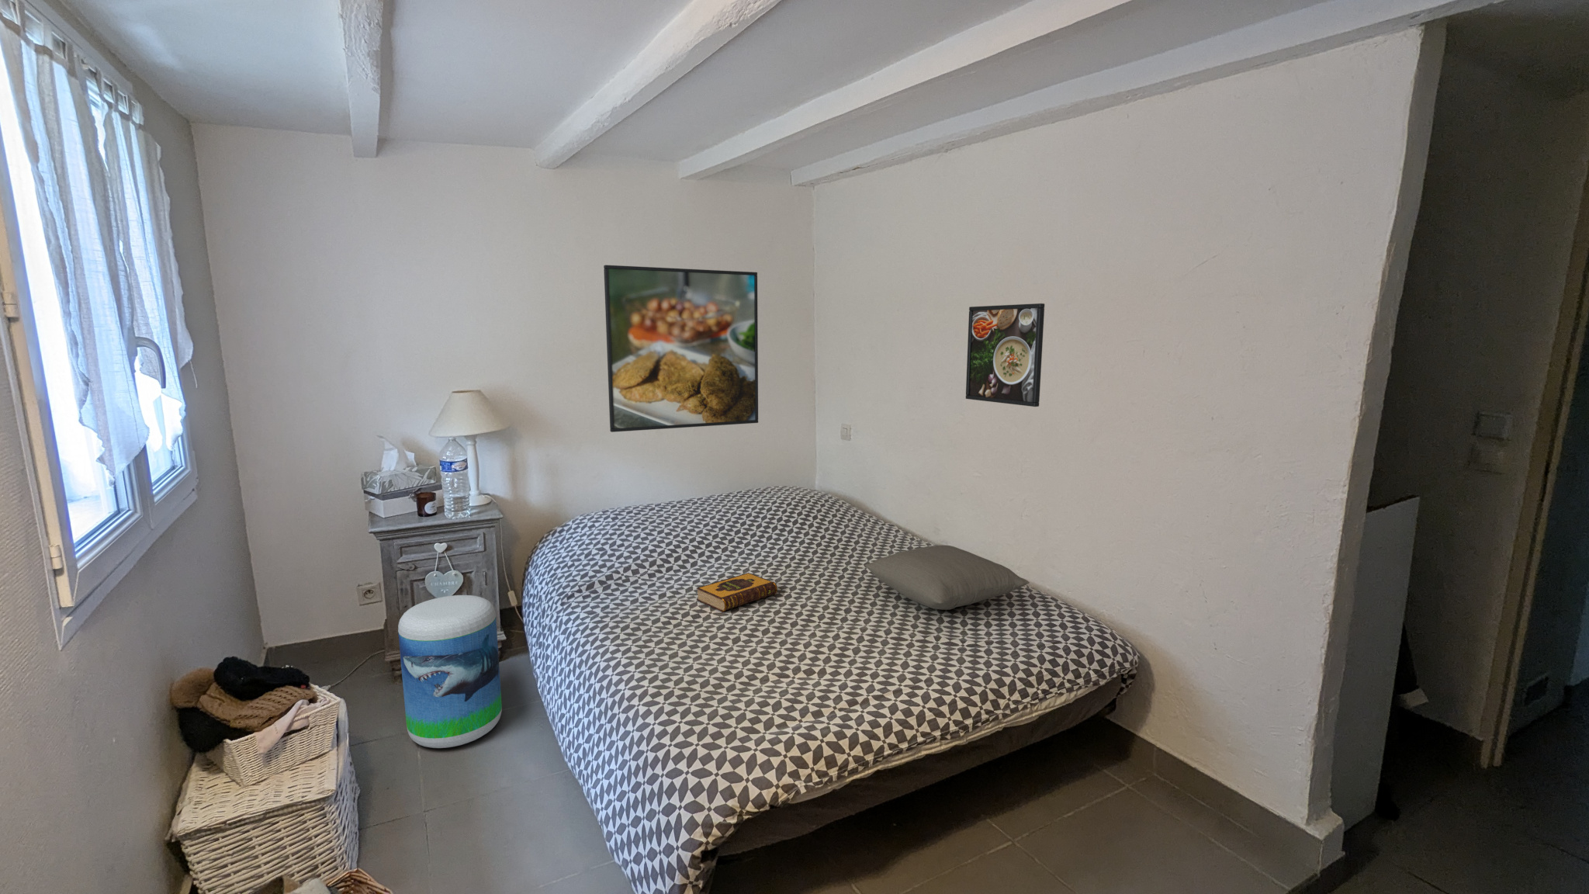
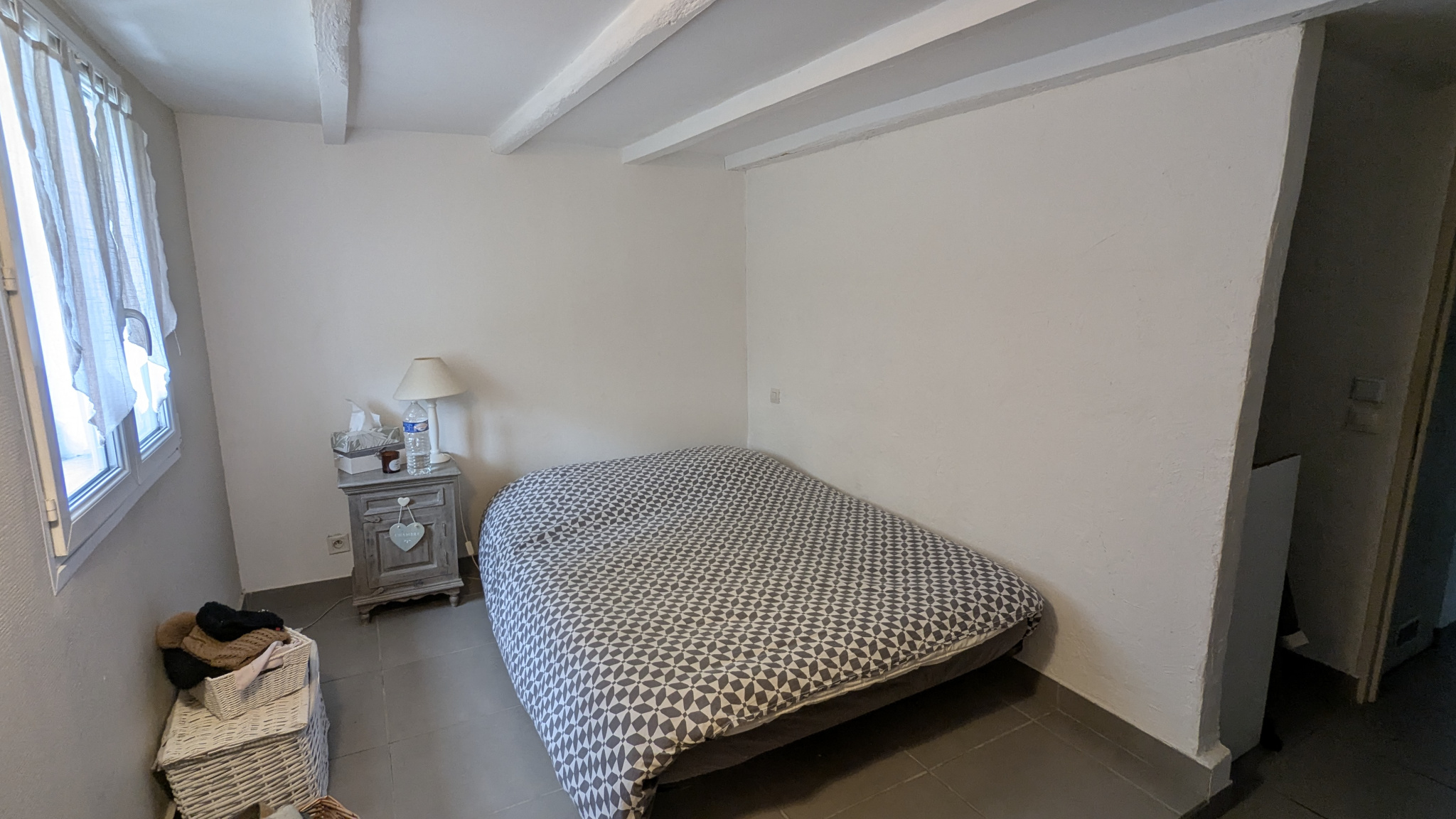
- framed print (685, 349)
- pillow (944, 575)
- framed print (1003, 354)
- hardback book (737, 592)
- stool (452, 668)
